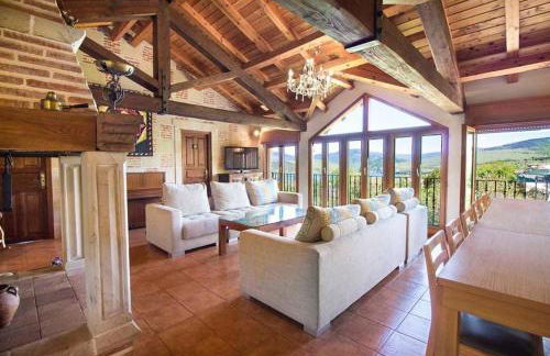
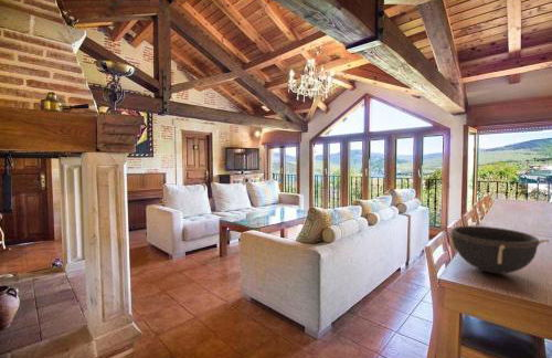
+ bowl (490, 252)
